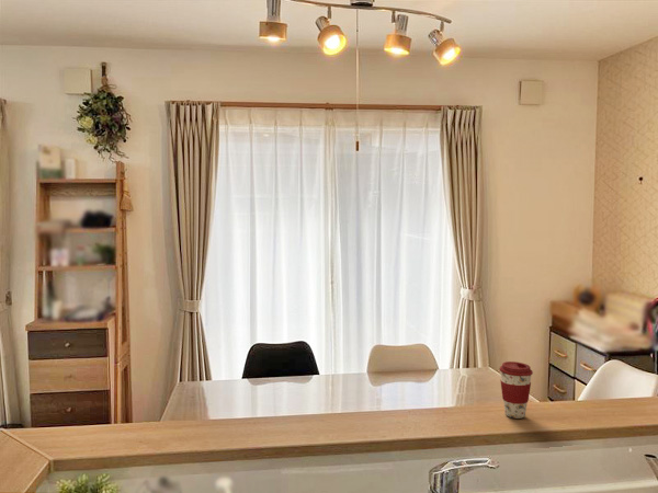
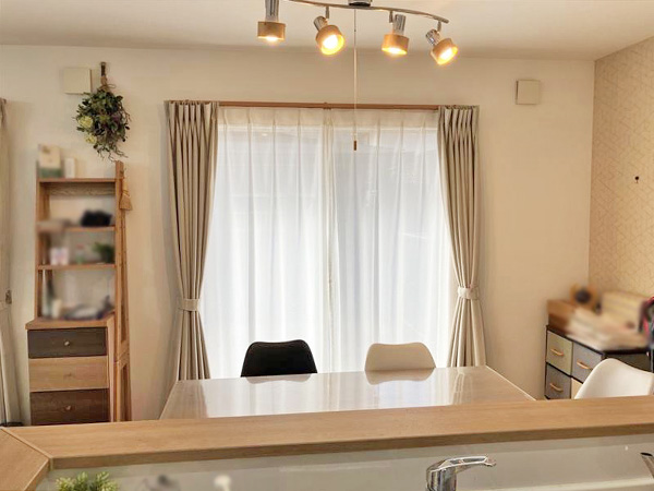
- coffee cup (515, 389)
